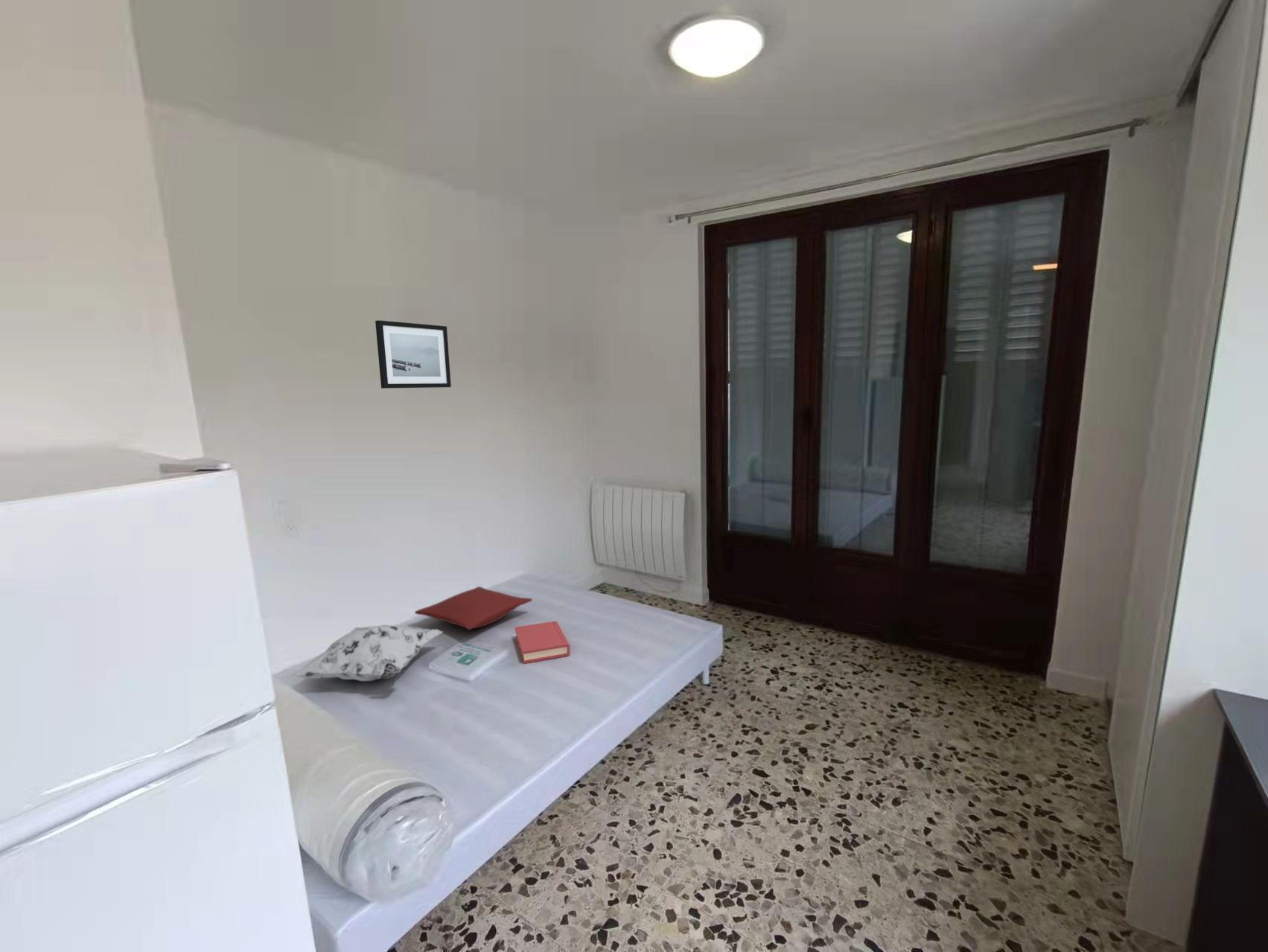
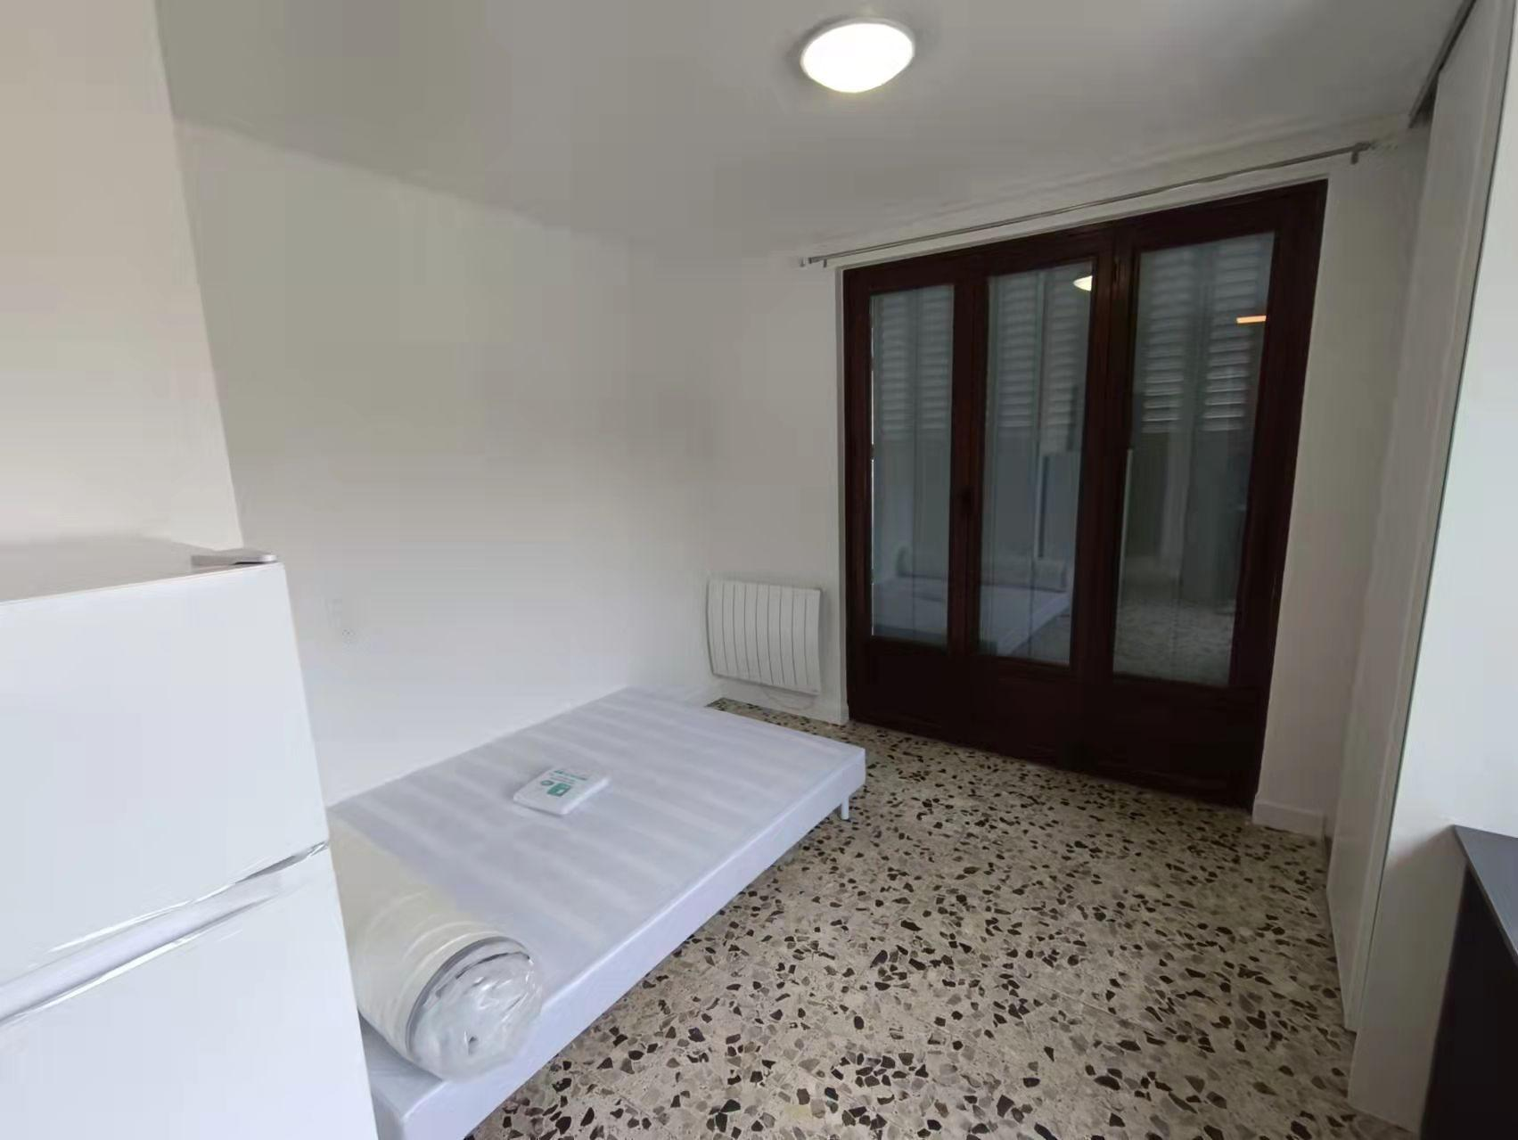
- hardback book (541, 641)
- decorative pillow (372, 652)
- pillow (474, 607)
- wall art (415, 356)
